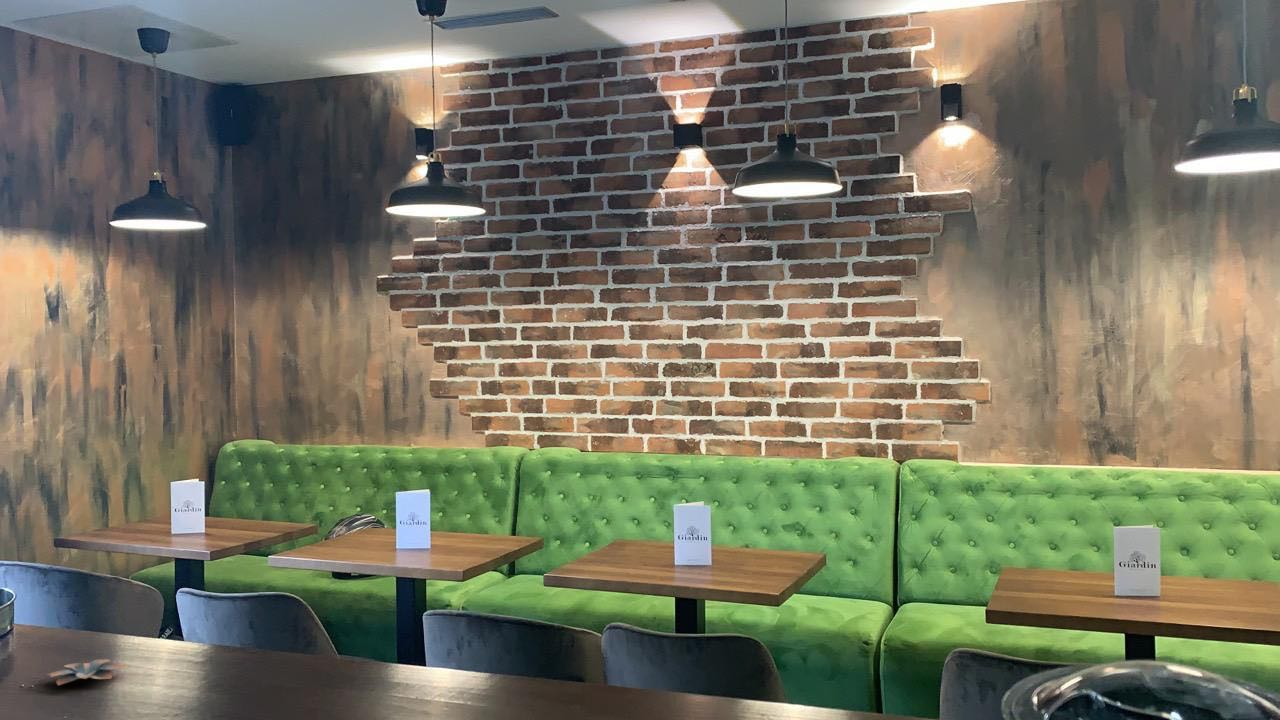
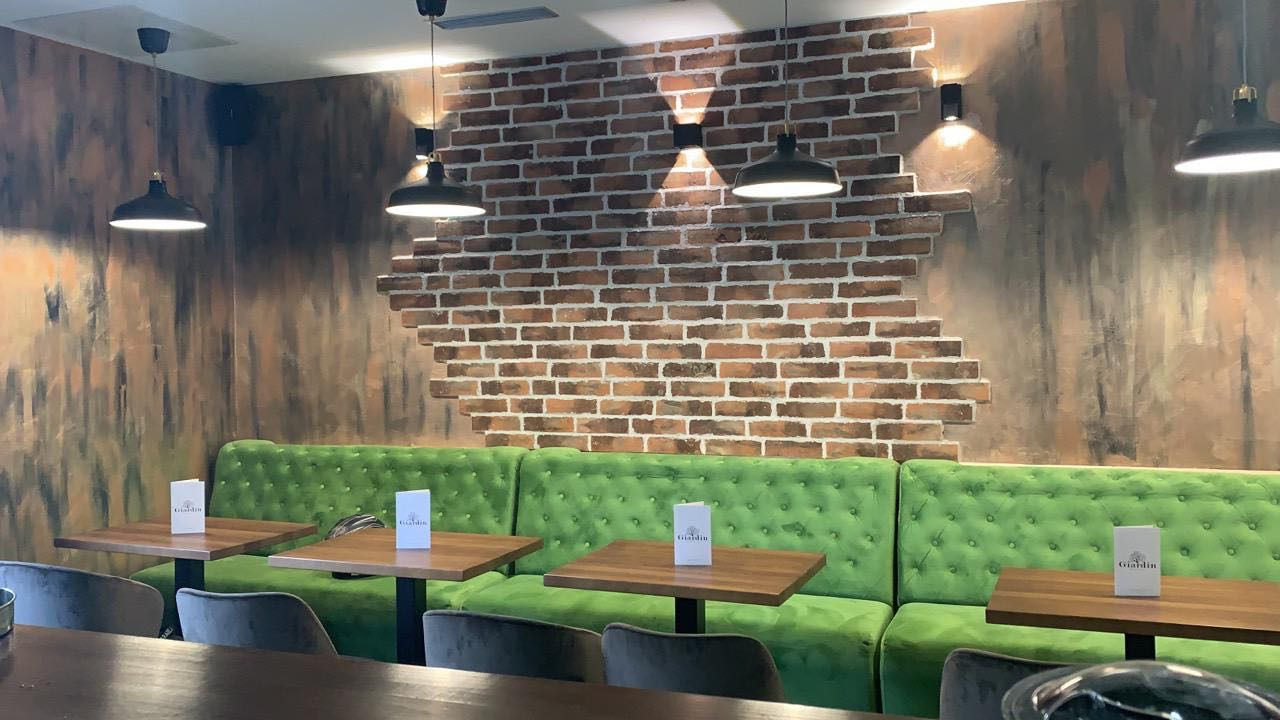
- flower (86, 673)
